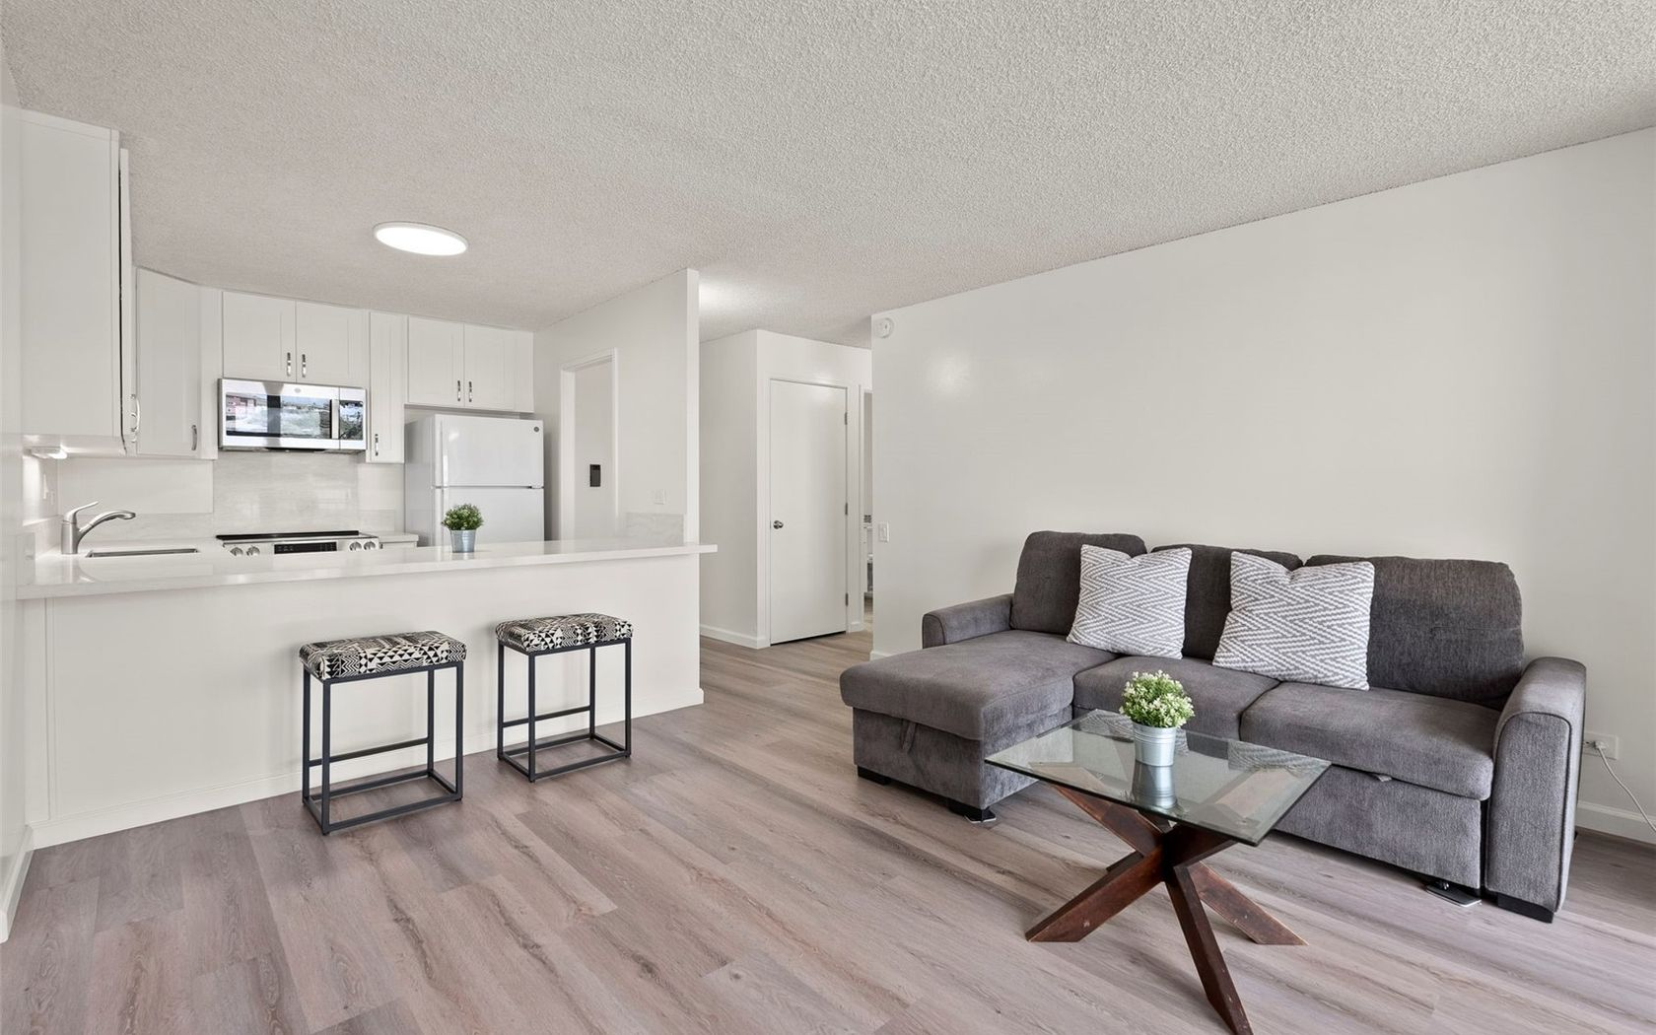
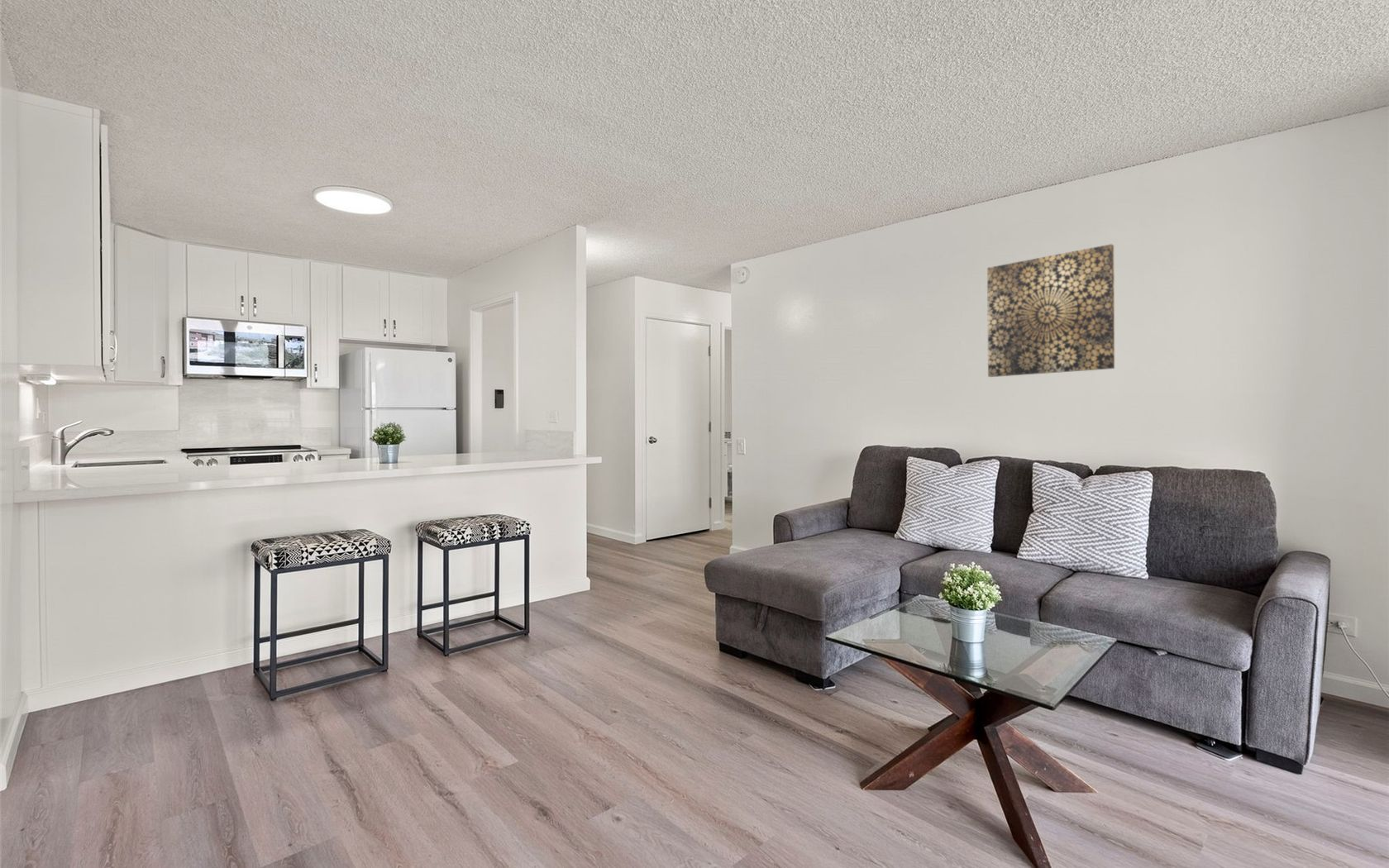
+ wall art (1047, 315)
